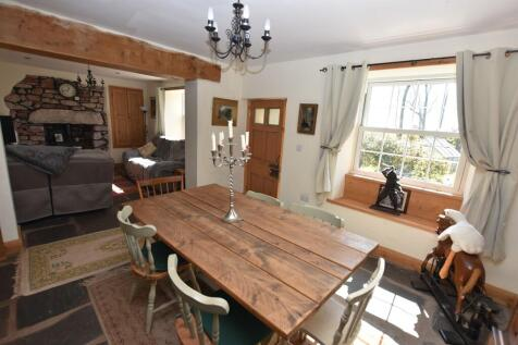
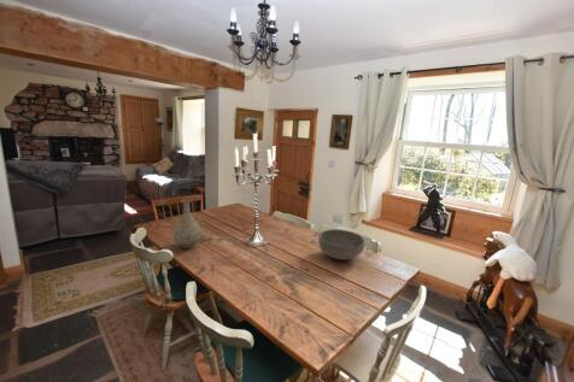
+ bowl (340, 246)
+ vase (187, 223)
